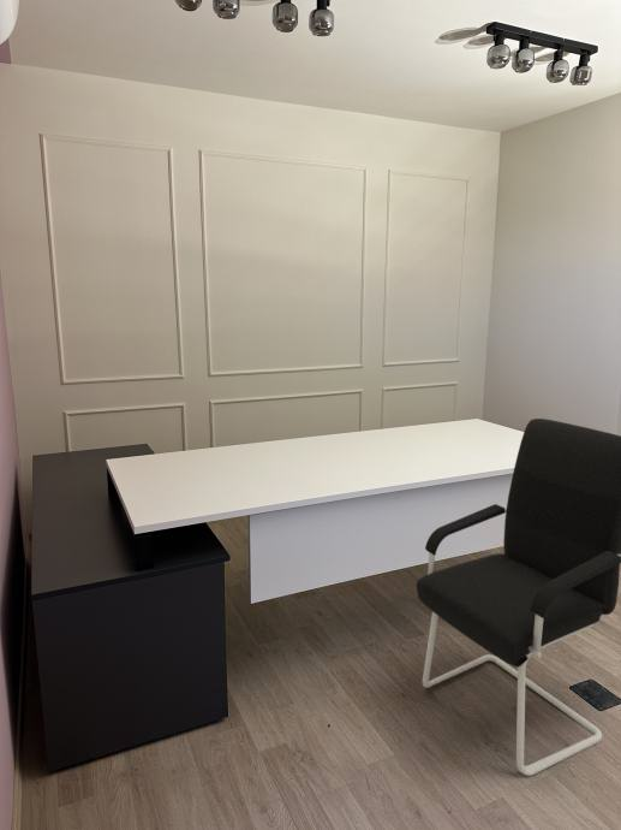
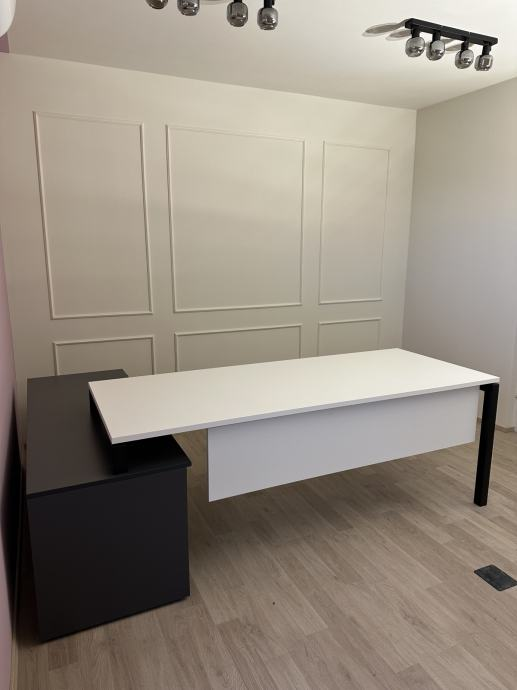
- office chair (523, 579)
